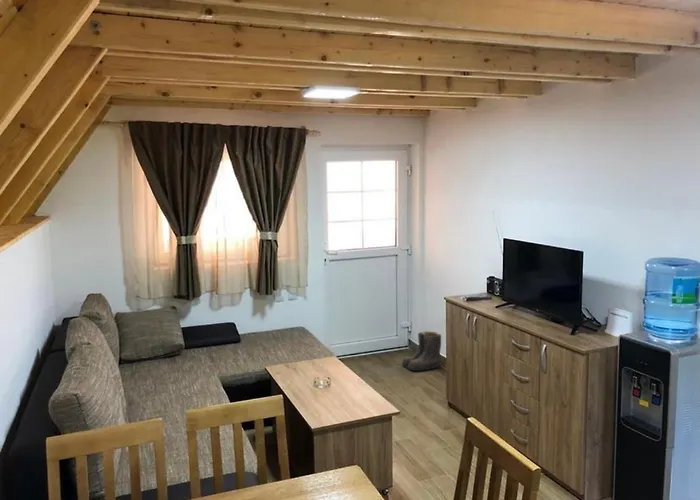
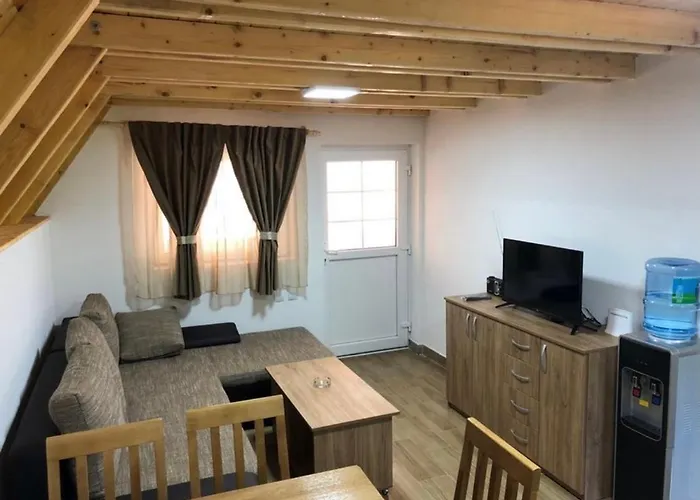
- boots (421, 350)
